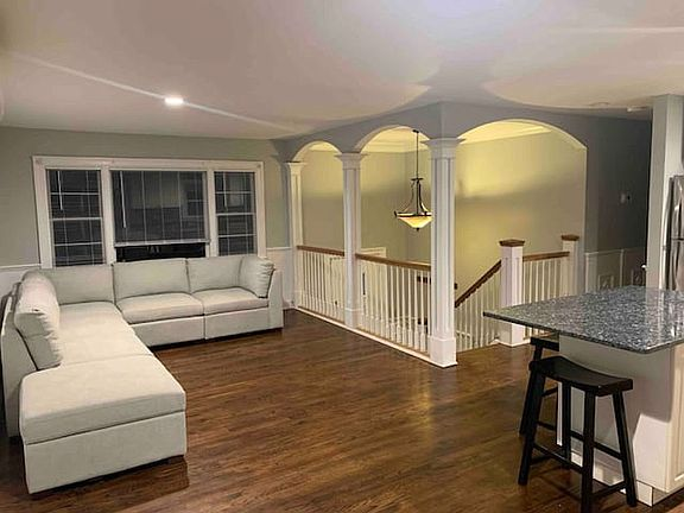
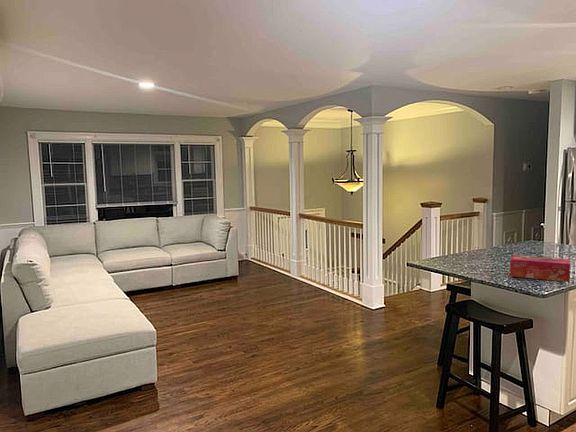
+ tissue box (539, 267)
